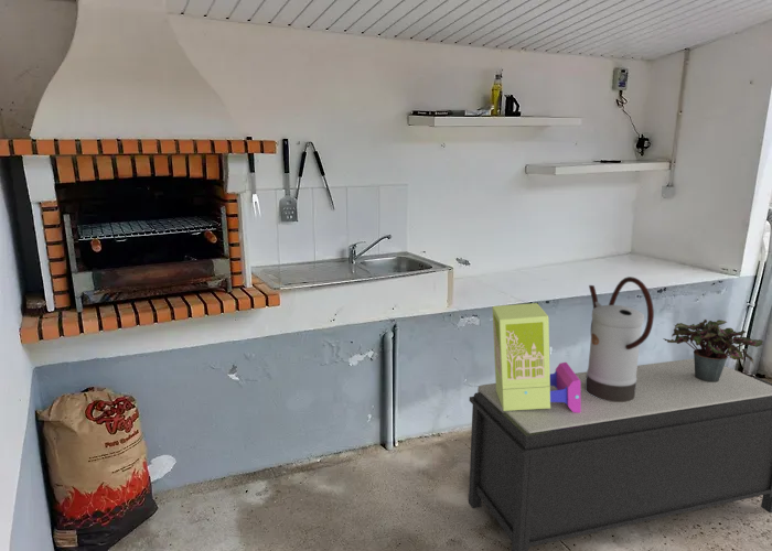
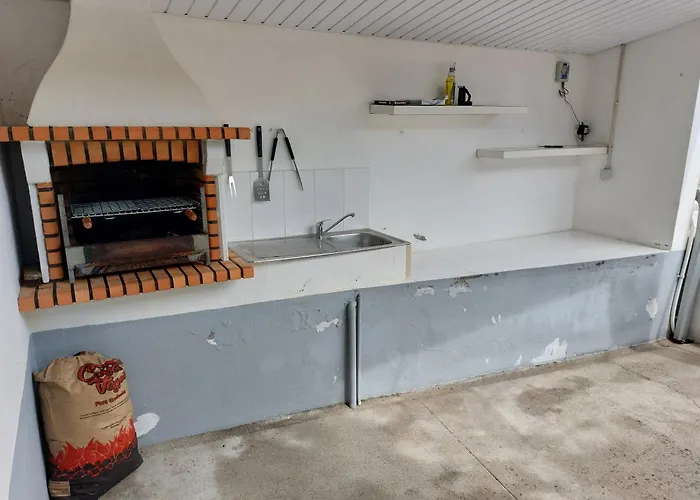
- watering can (614, 332)
- bench (625, 450)
- potted plant (709, 349)
- lantern (535, 355)
